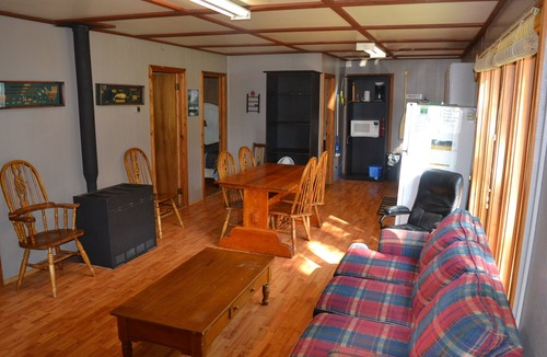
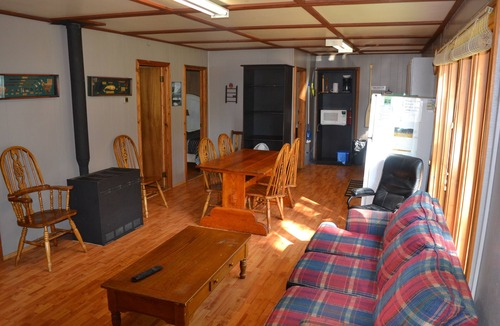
+ remote control (147, 273)
